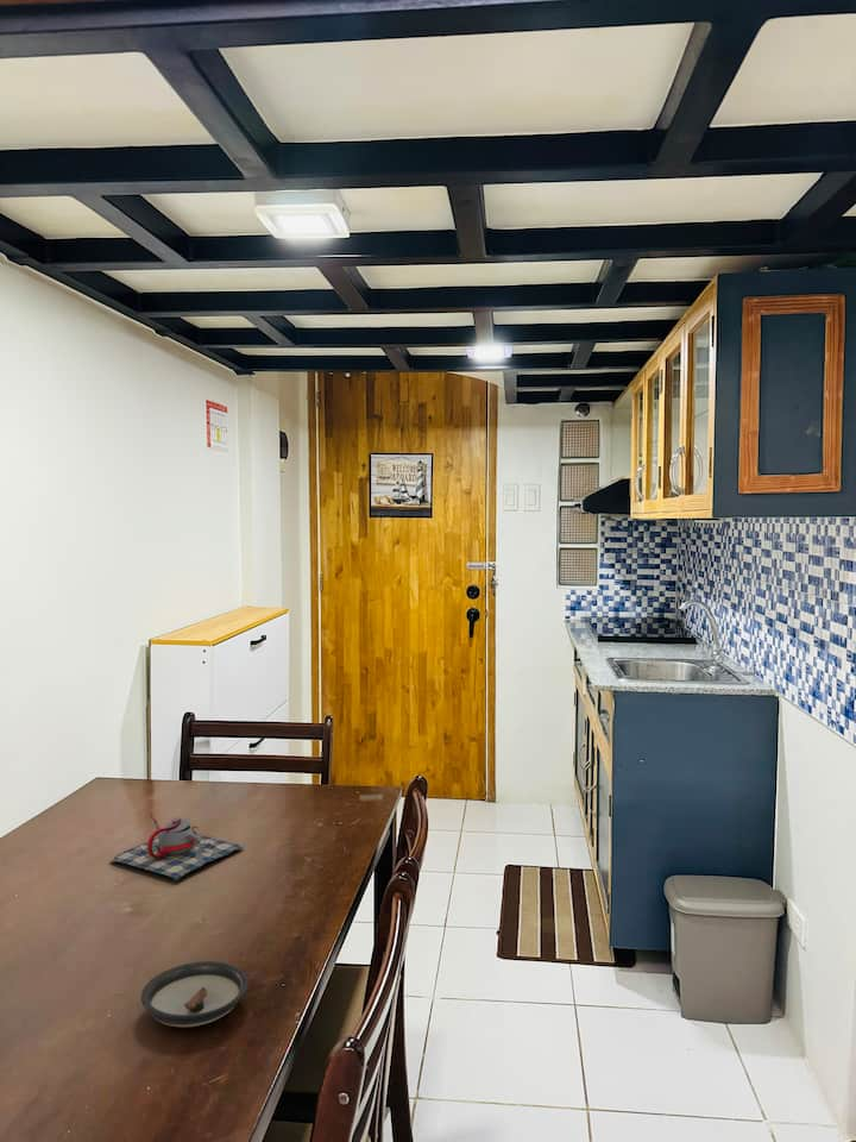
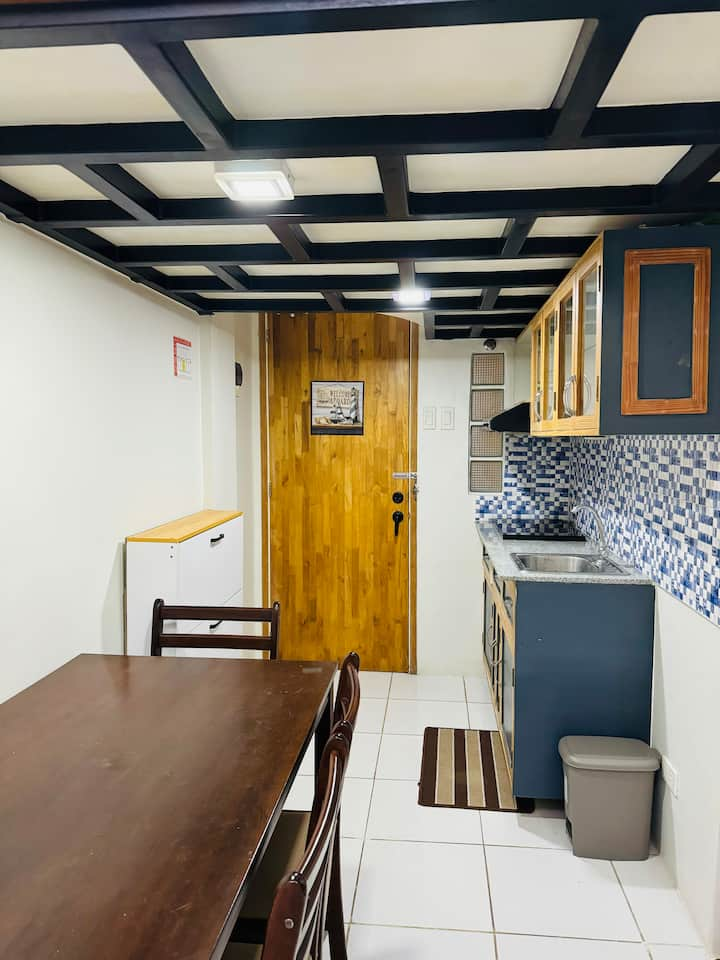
- saucer (195, 998)
- teapot (177, 836)
